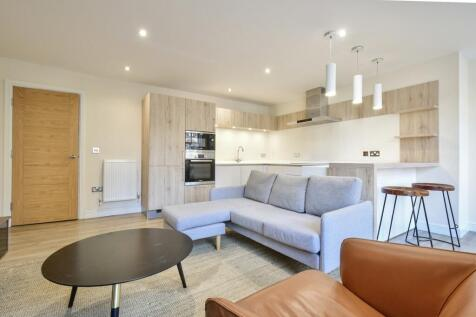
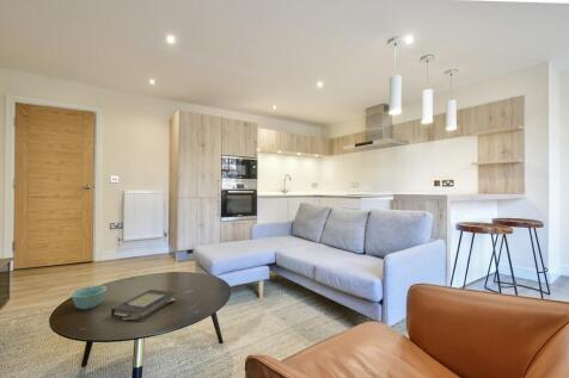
+ bowl (88, 298)
+ book (146, 304)
